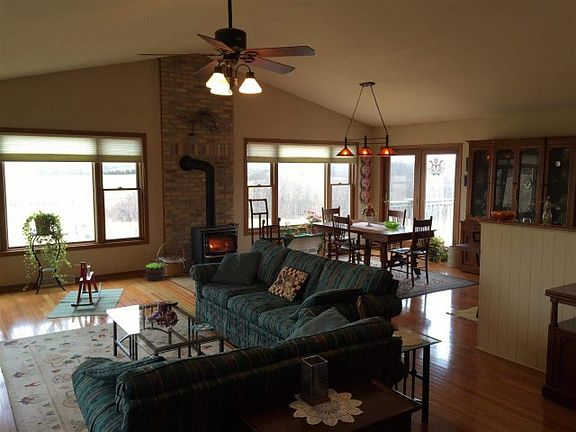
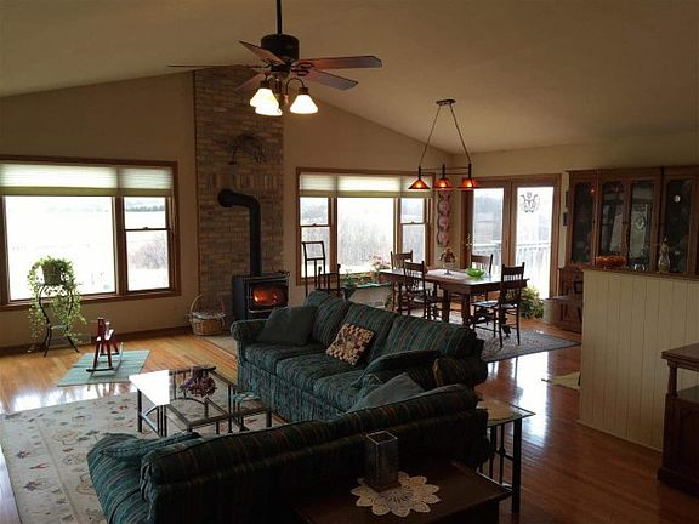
- potted plant (155, 271)
